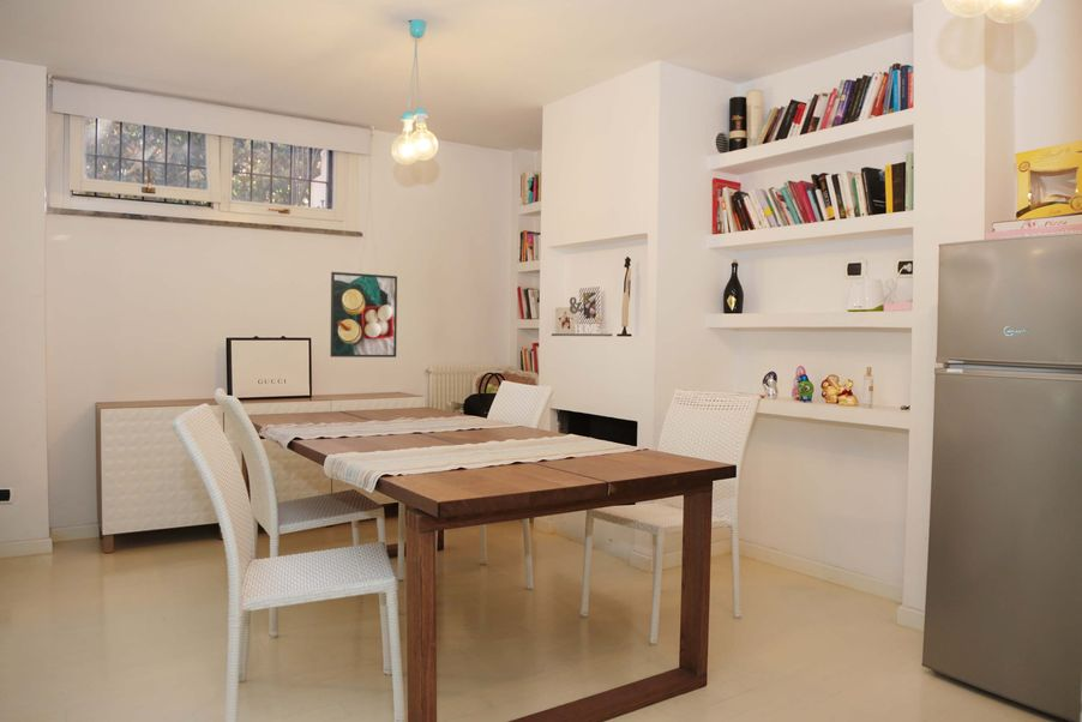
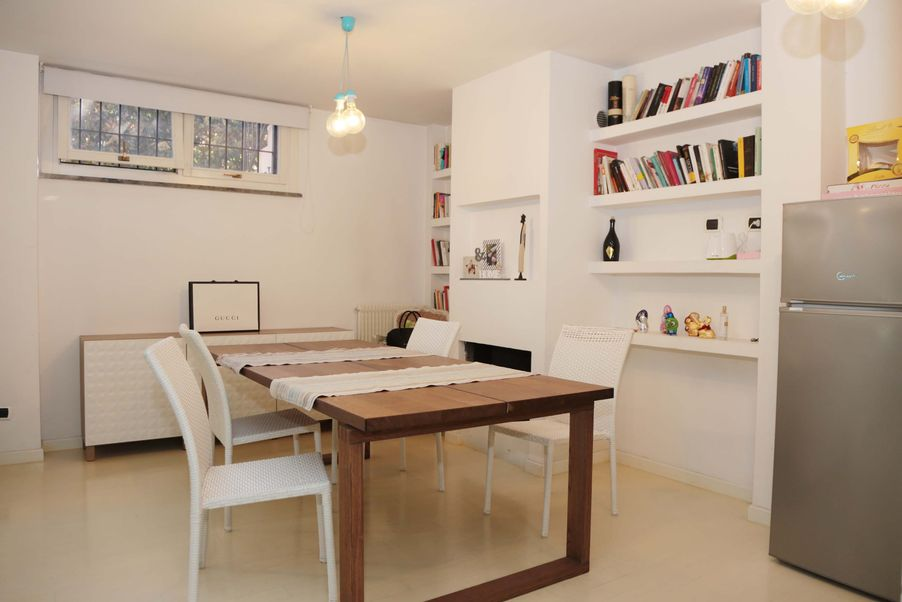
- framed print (363, 315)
